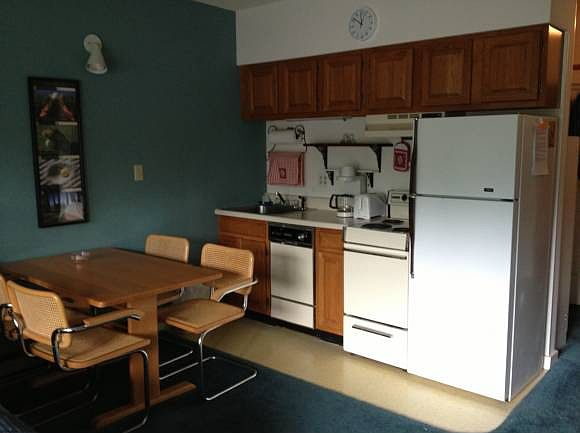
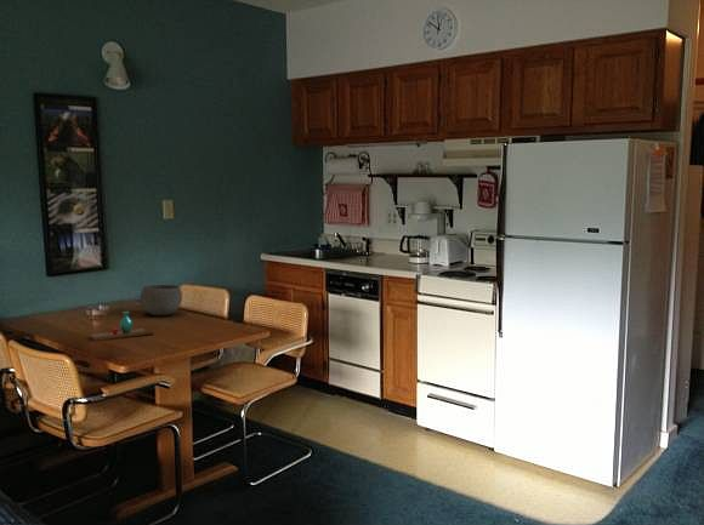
+ vase (123, 324)
+ bowl (161, 299)
